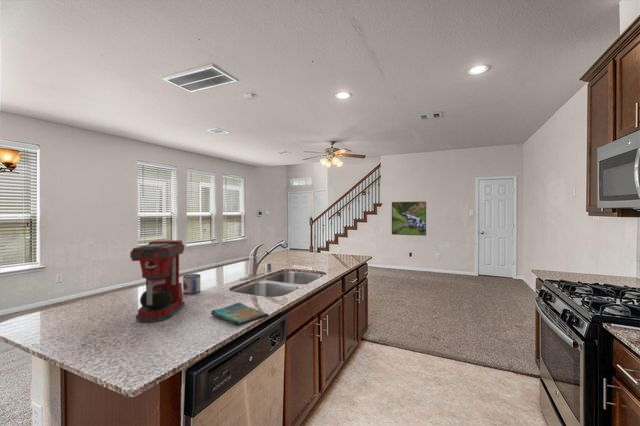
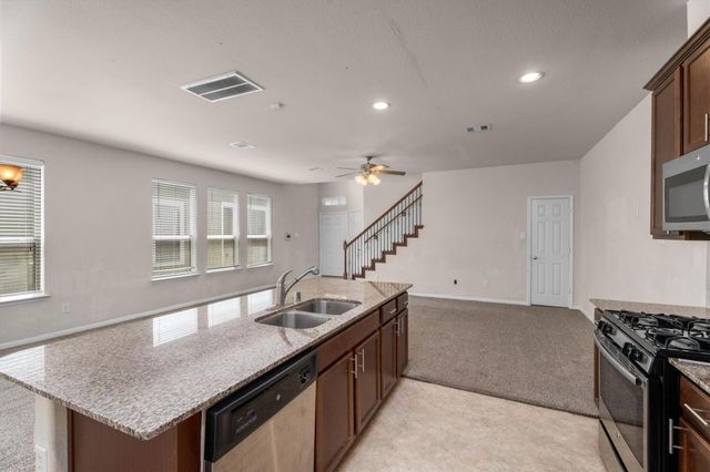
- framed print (408, 218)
- mug (192, 284)
- dish towel (239, 313)
- coffee maker (159, 278)
